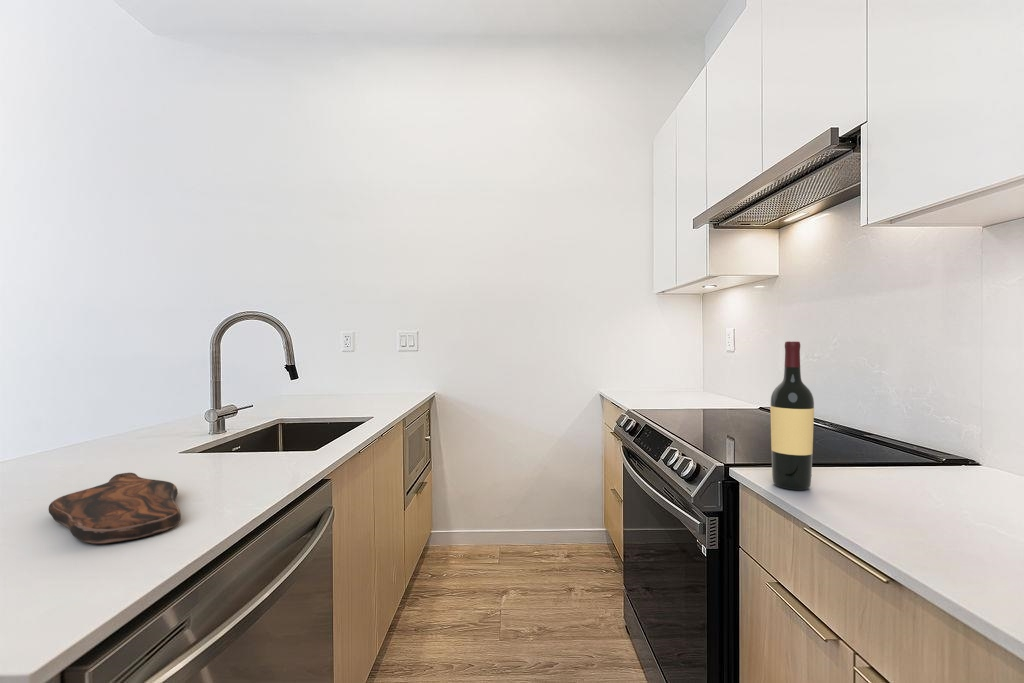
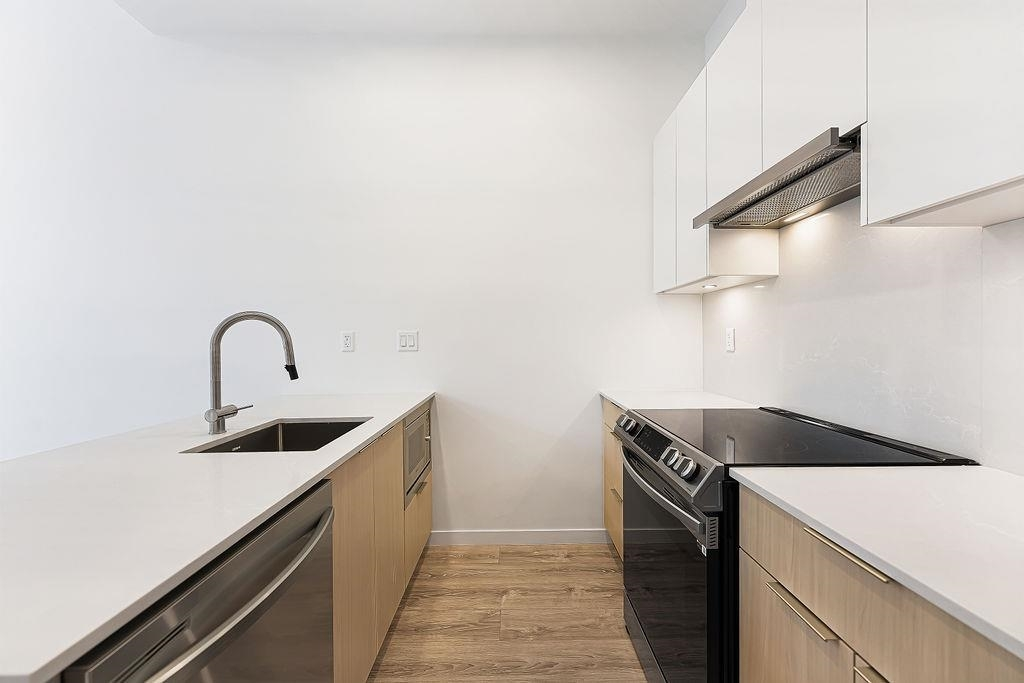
- cutting board (117, 501)
- wine bottle (791, 413)
